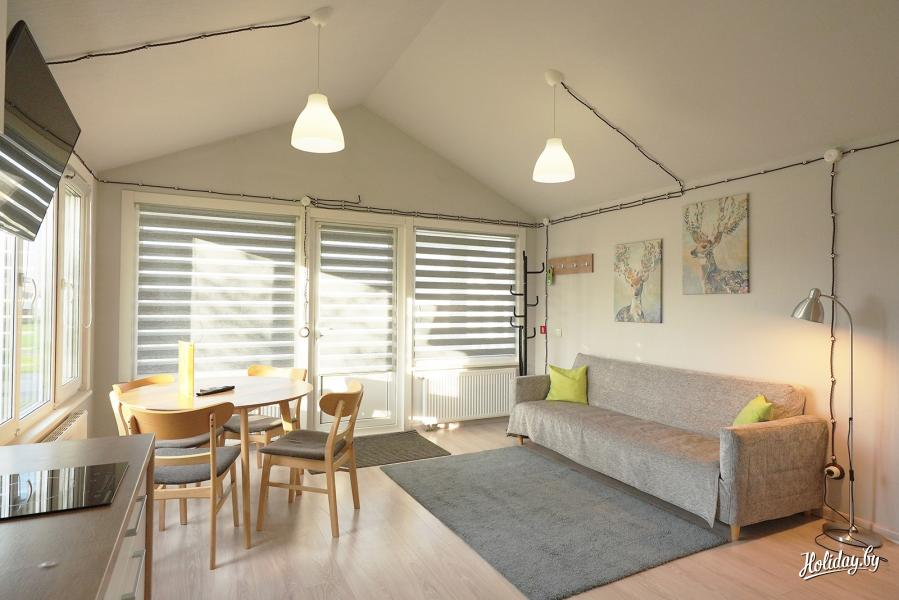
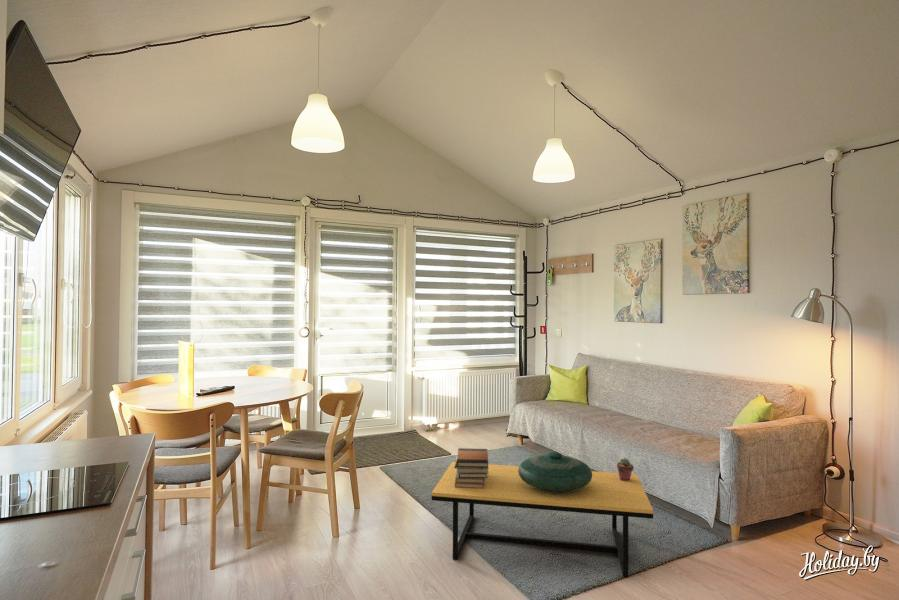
+ potted succulent (625, 468)
+ decorative bowl (554, 469)
+ coffee table (539, 508)
+ book stack (471, 467)
